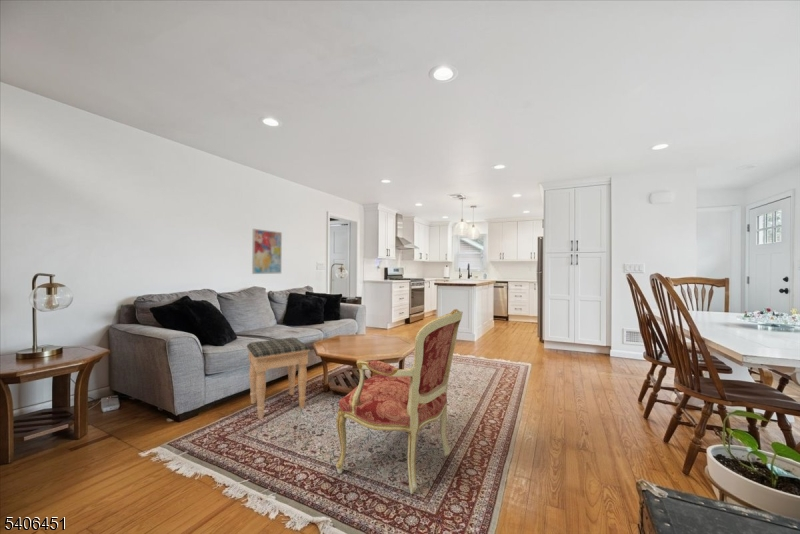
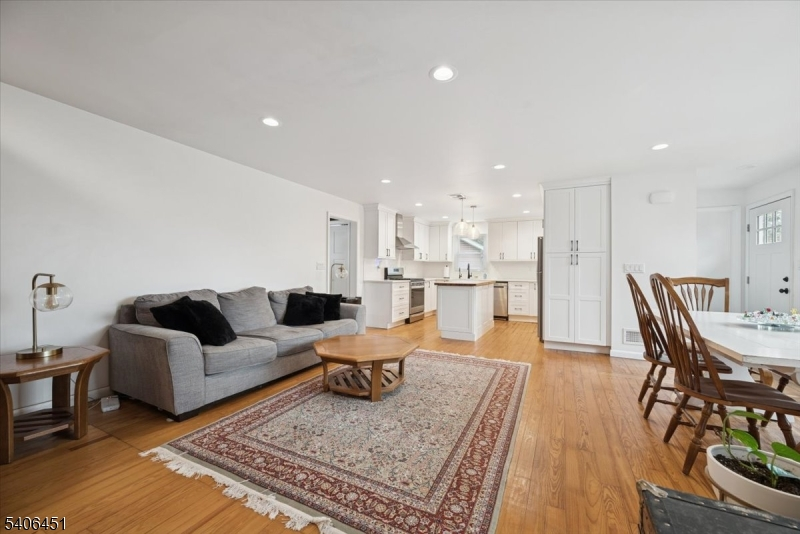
- wall art (267, 252)
- armchair (408, 383)
- footstool (277, 367)
